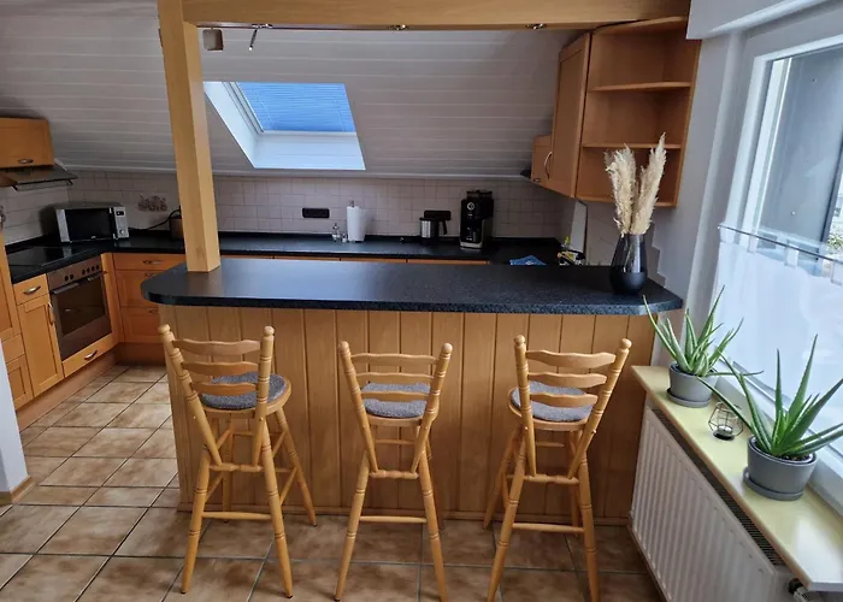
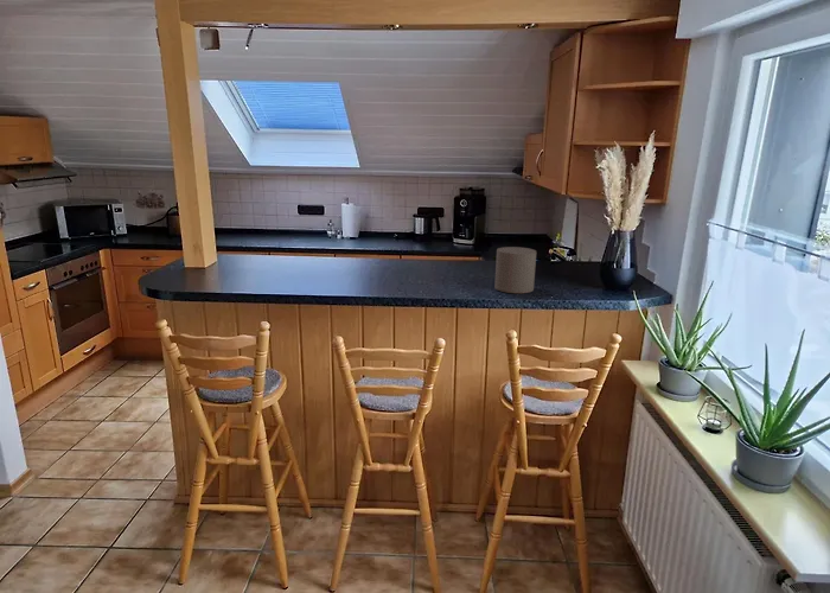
+ candle (515, 269)
